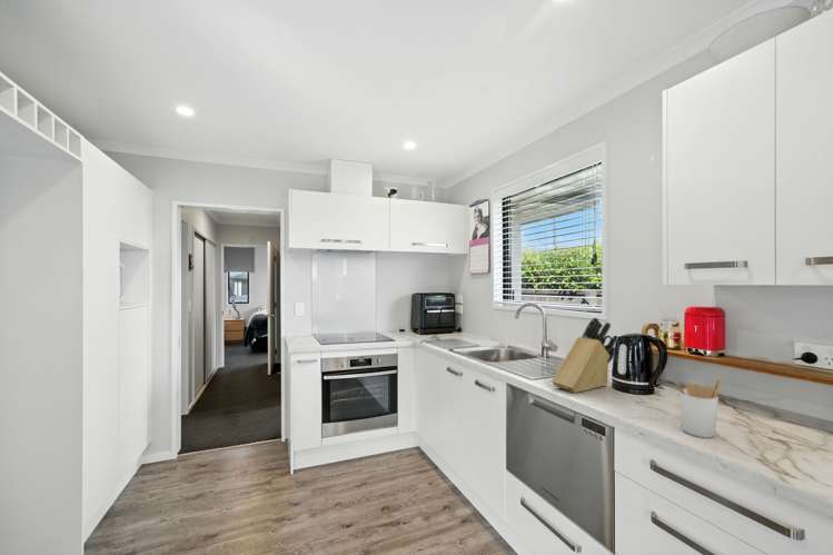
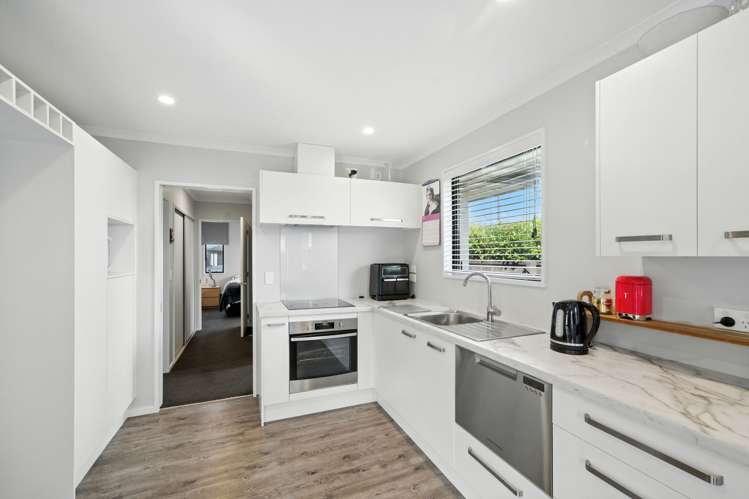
- knife block (586, 351)
- utensil holder (698, 405)
